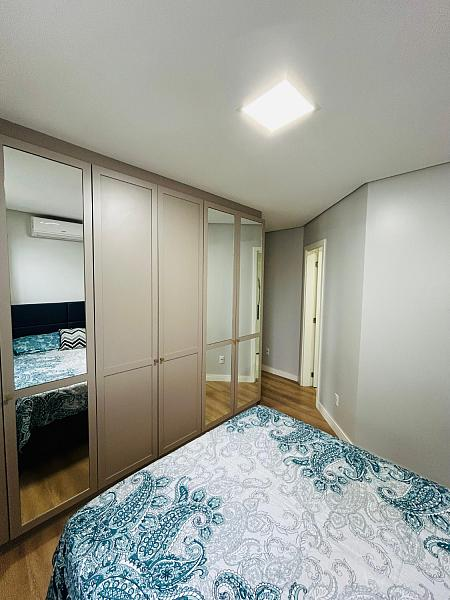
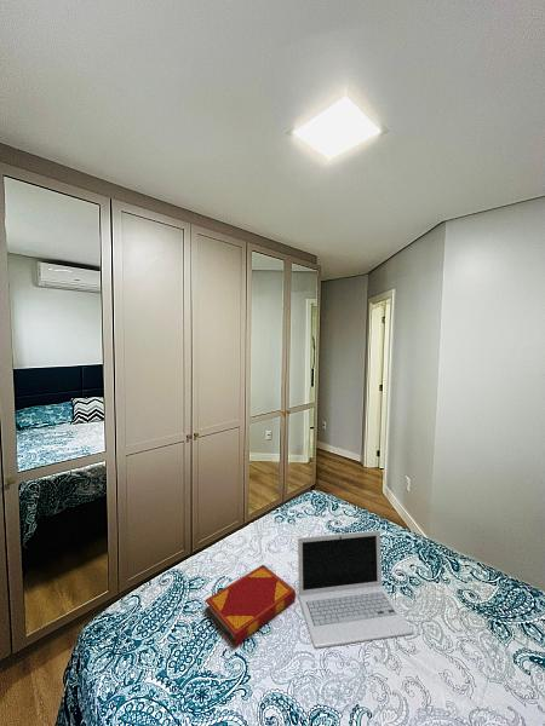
+ laptop (351, 582)
+ hardback book (251, 600)
